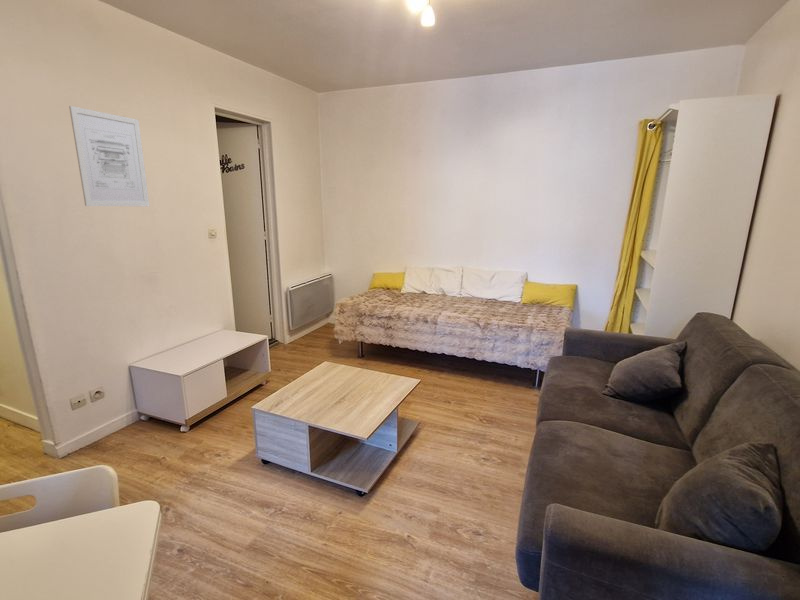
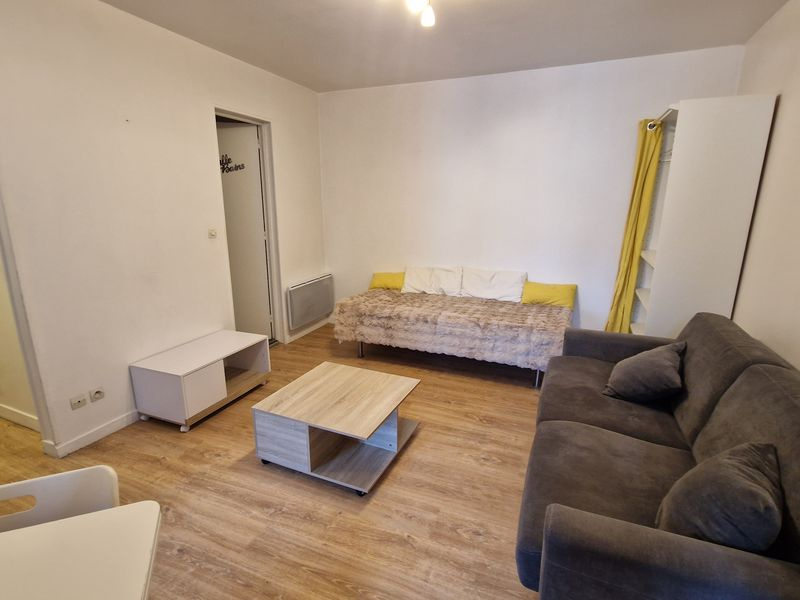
- wall art (113, 160)
